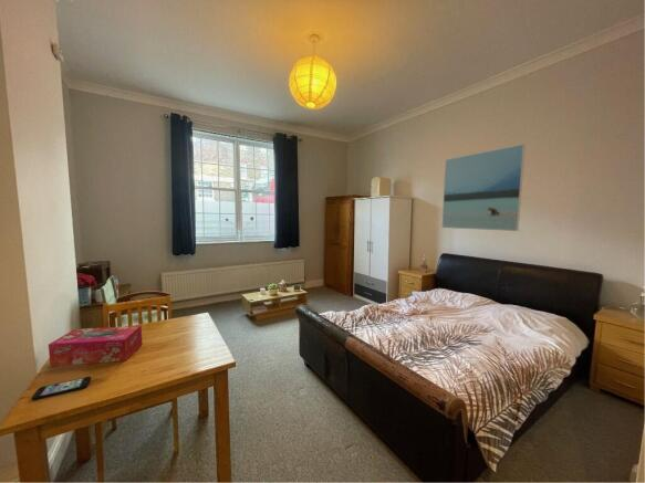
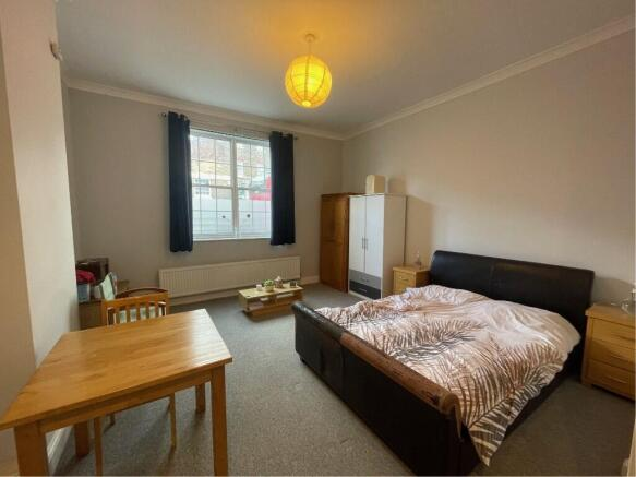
- smartphone (63, 387)
- tissue box (98, 344)
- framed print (478, 191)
